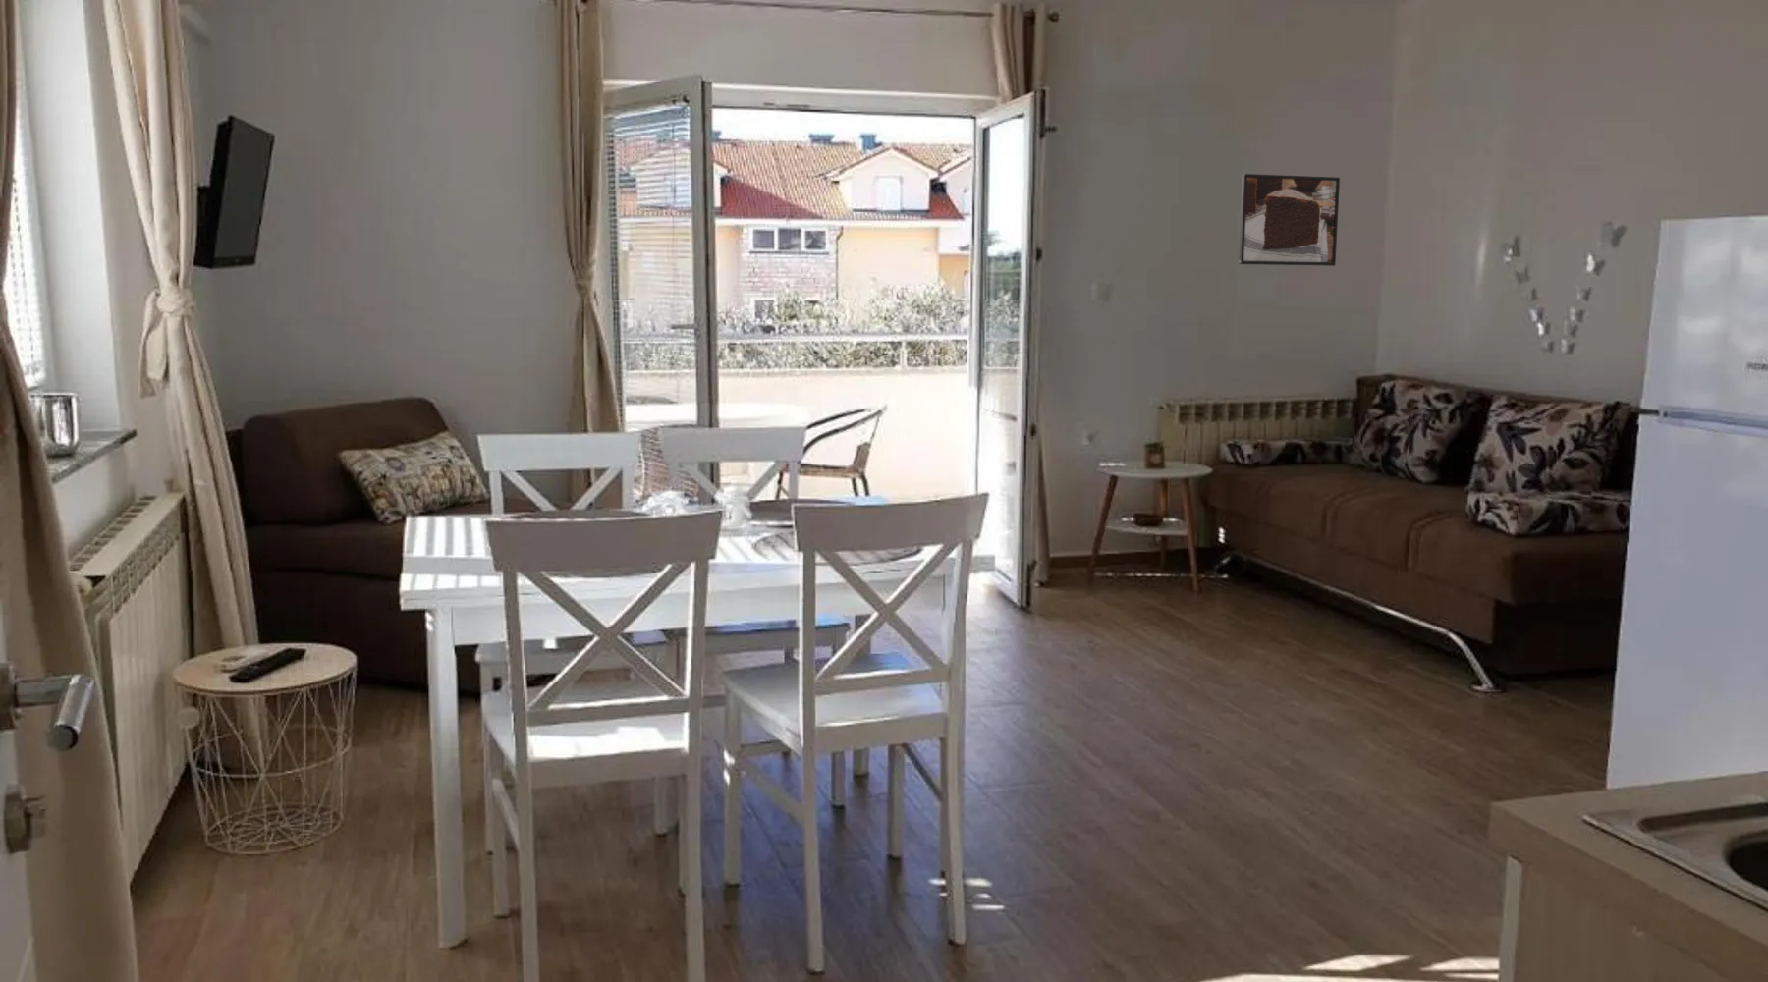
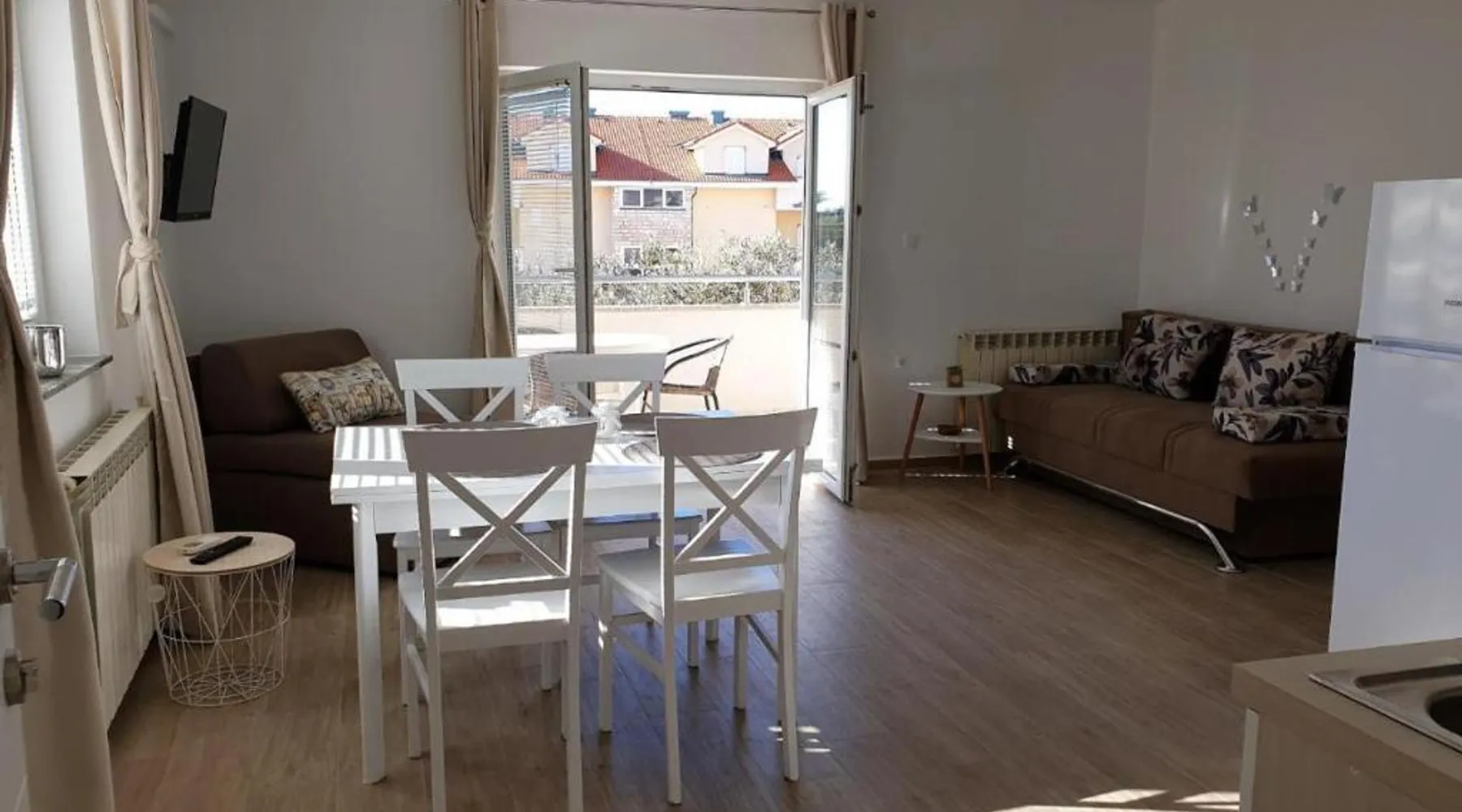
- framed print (1289, 220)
